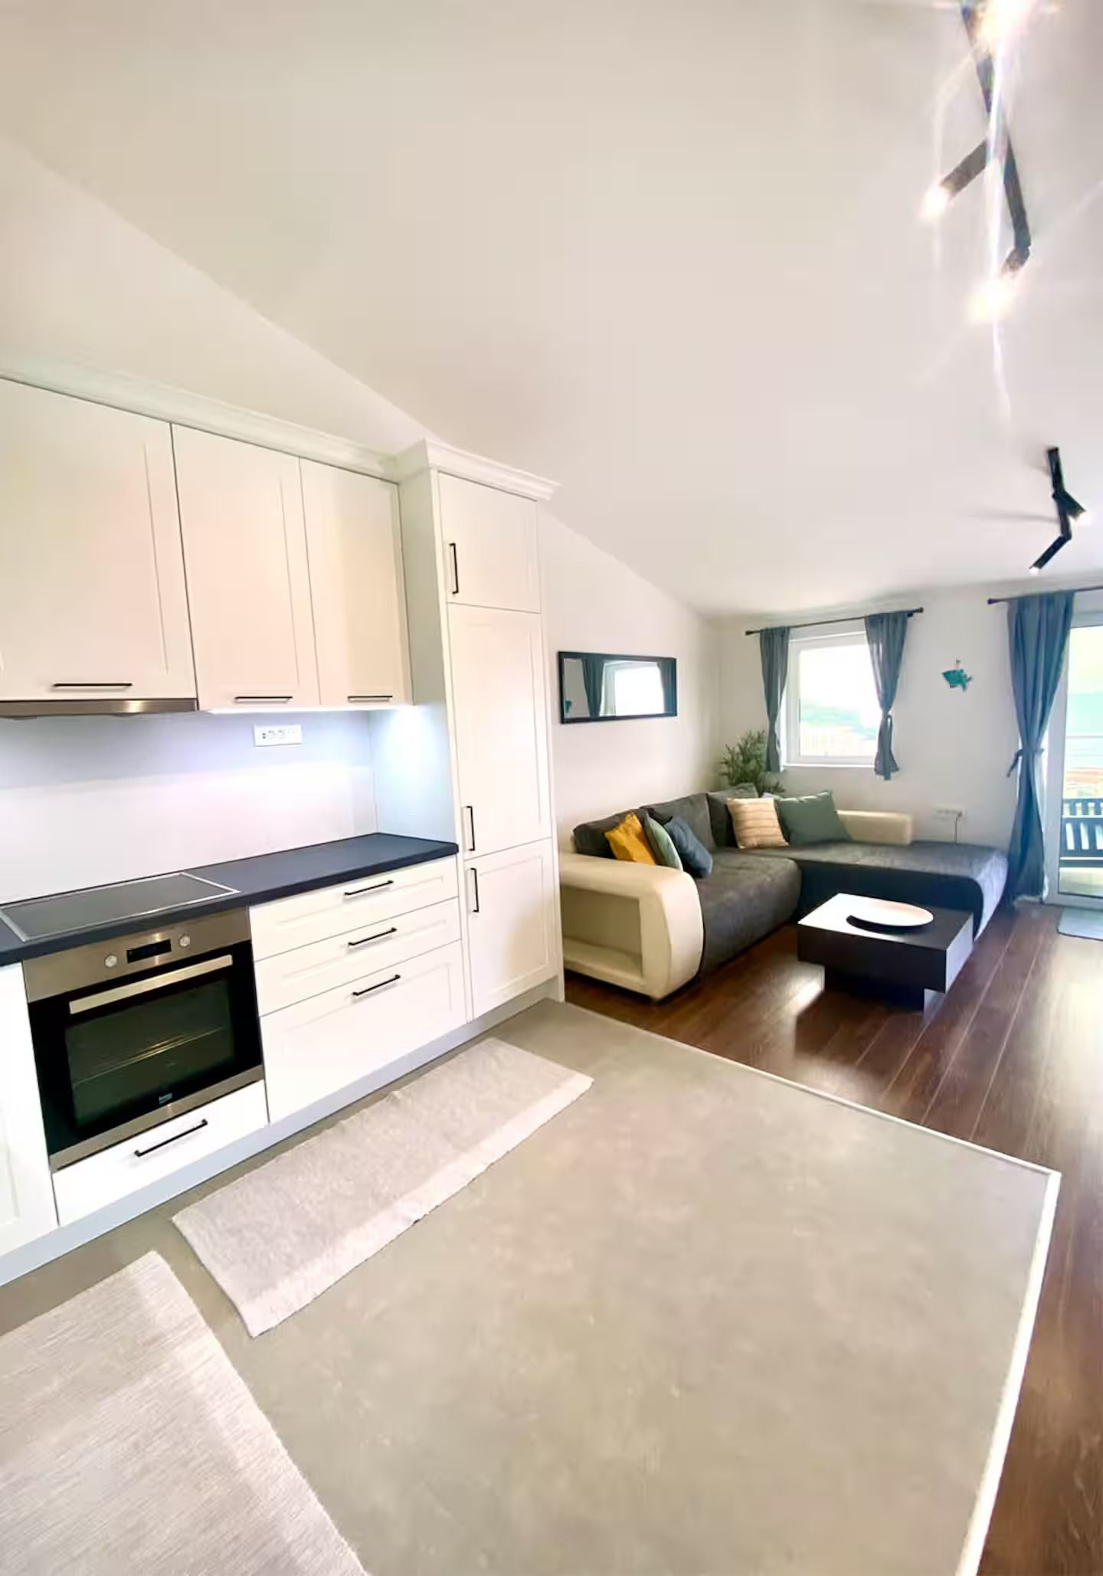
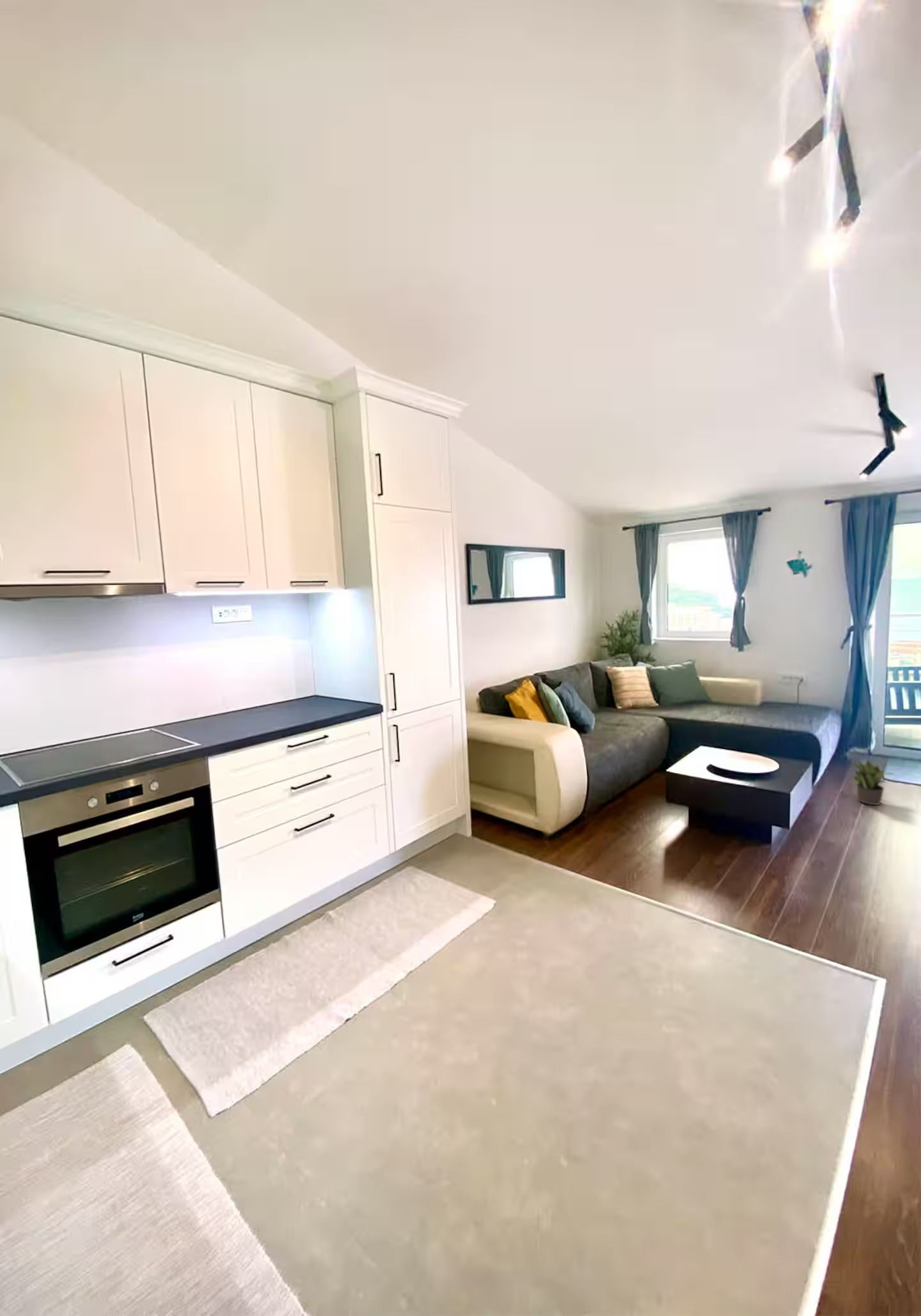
+ potted plant (872, 779)
